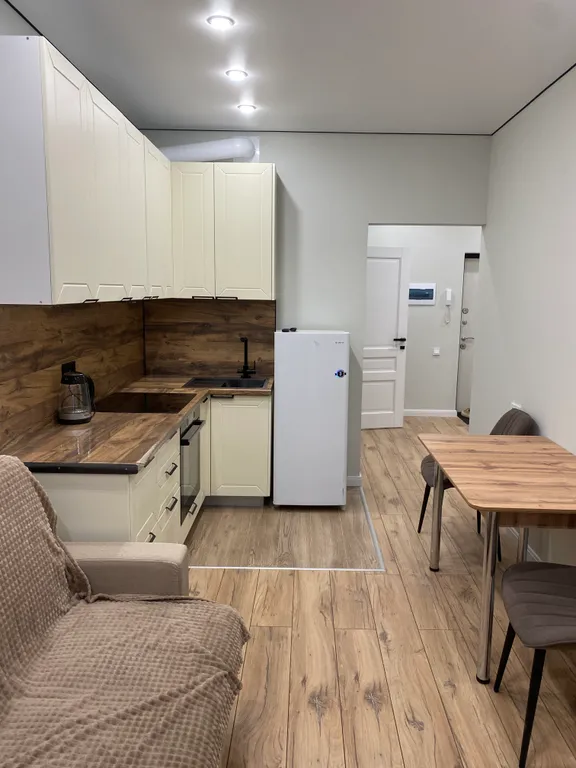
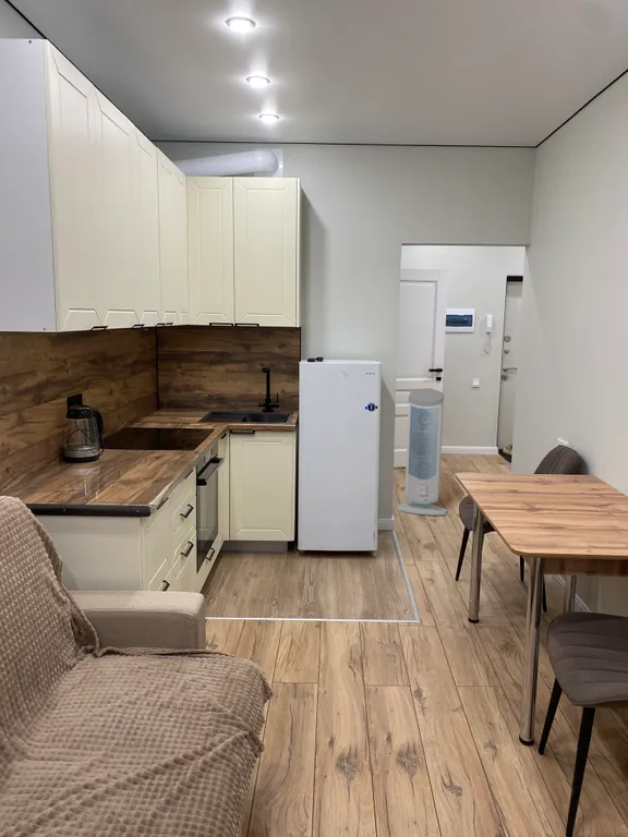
+ air purifier (423, 450)
